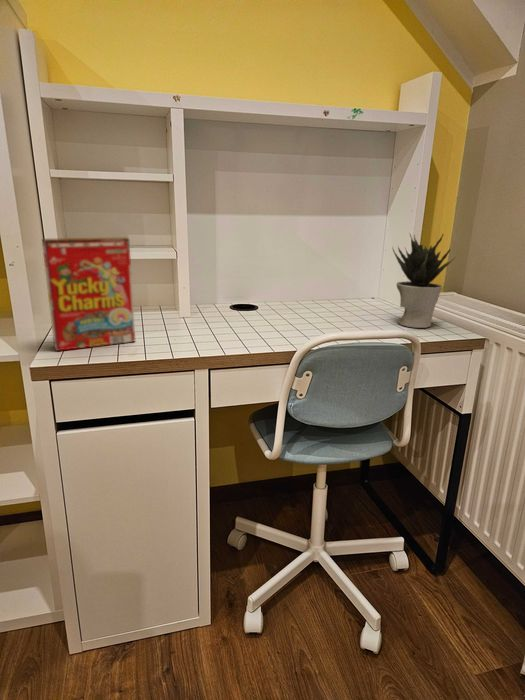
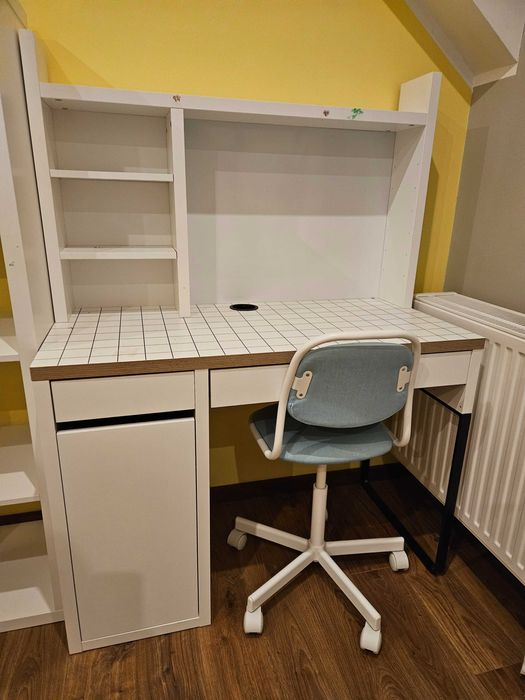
- potted plant (416, 279)
- cereal box (91, 292)
